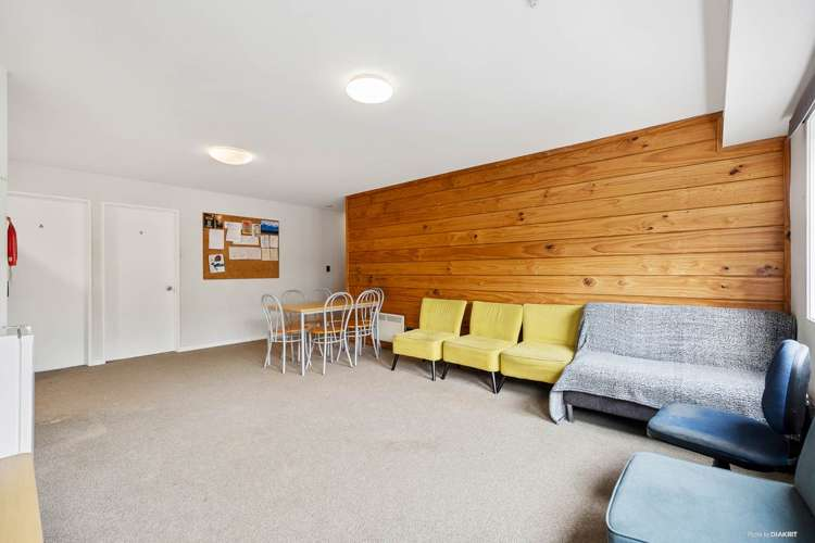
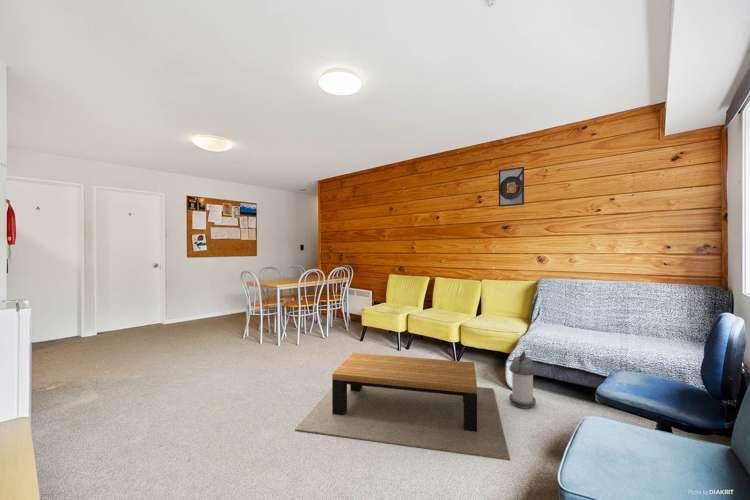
+ lantern (522, 378)
+ coffee table (406, 387)
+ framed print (511, 187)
